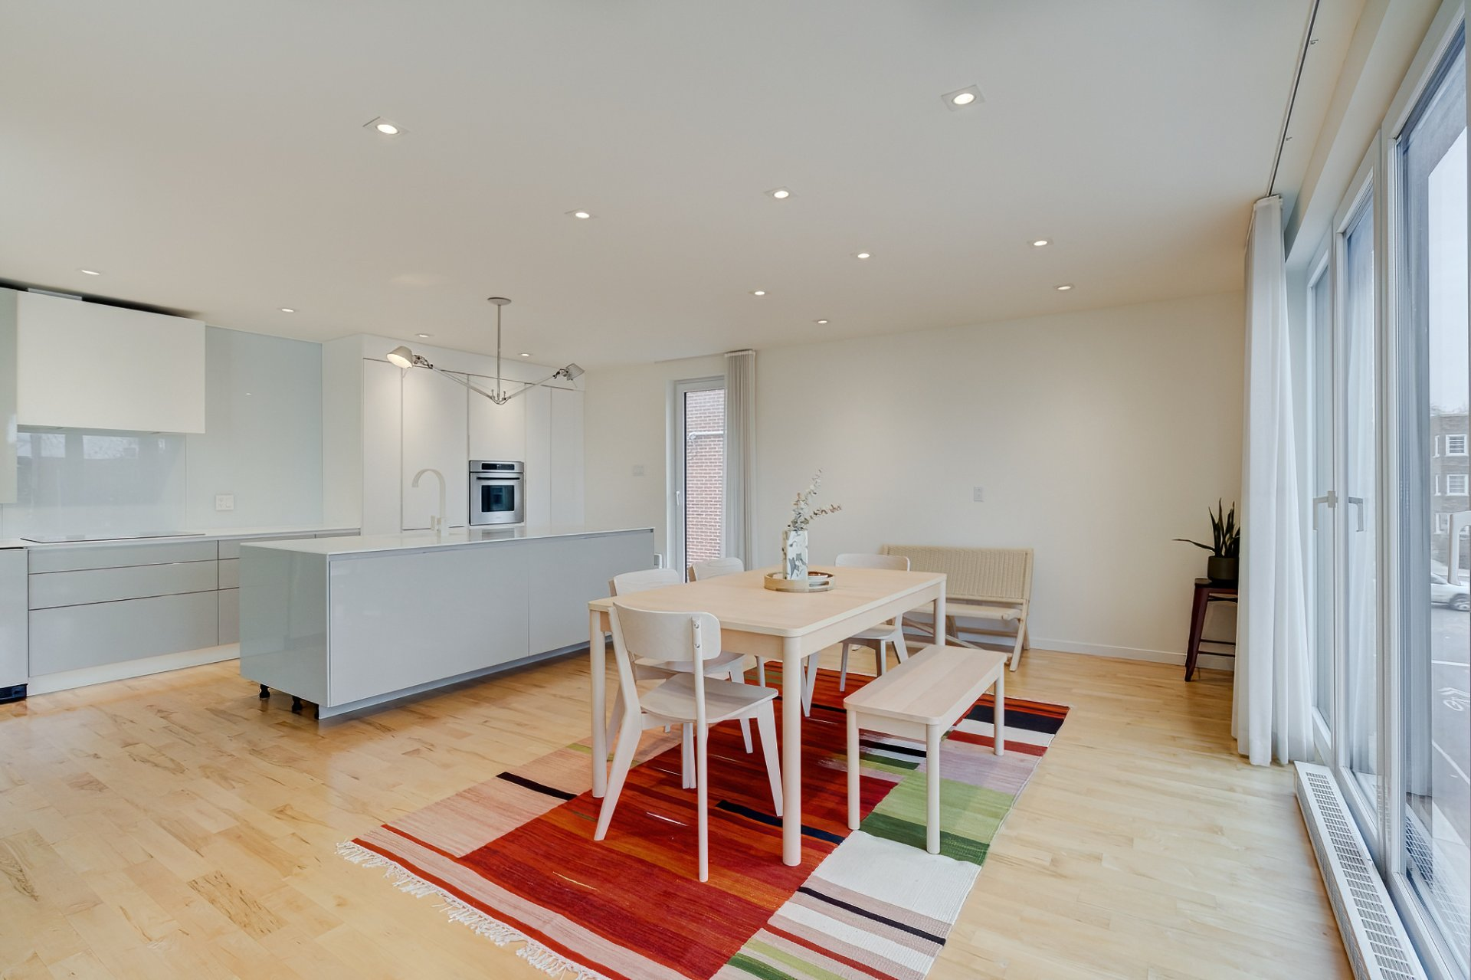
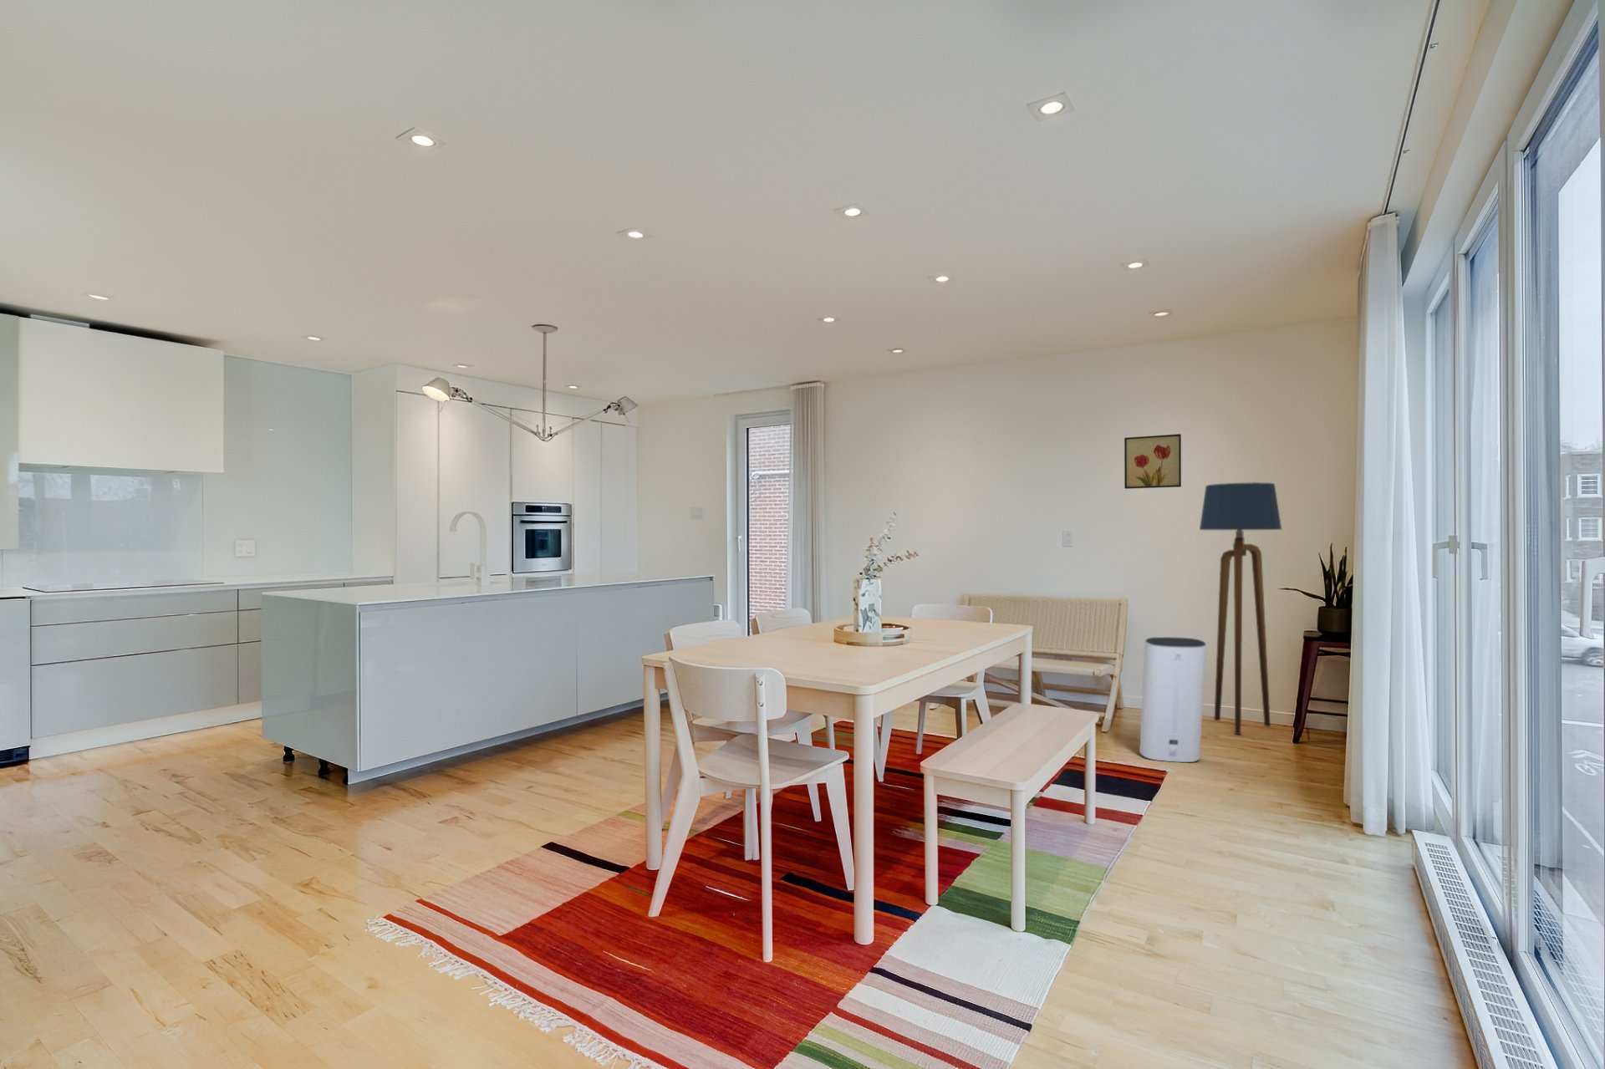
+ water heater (1172, 699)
+ wall art (1152, 462)
+ floor lamp (1240, 606)
